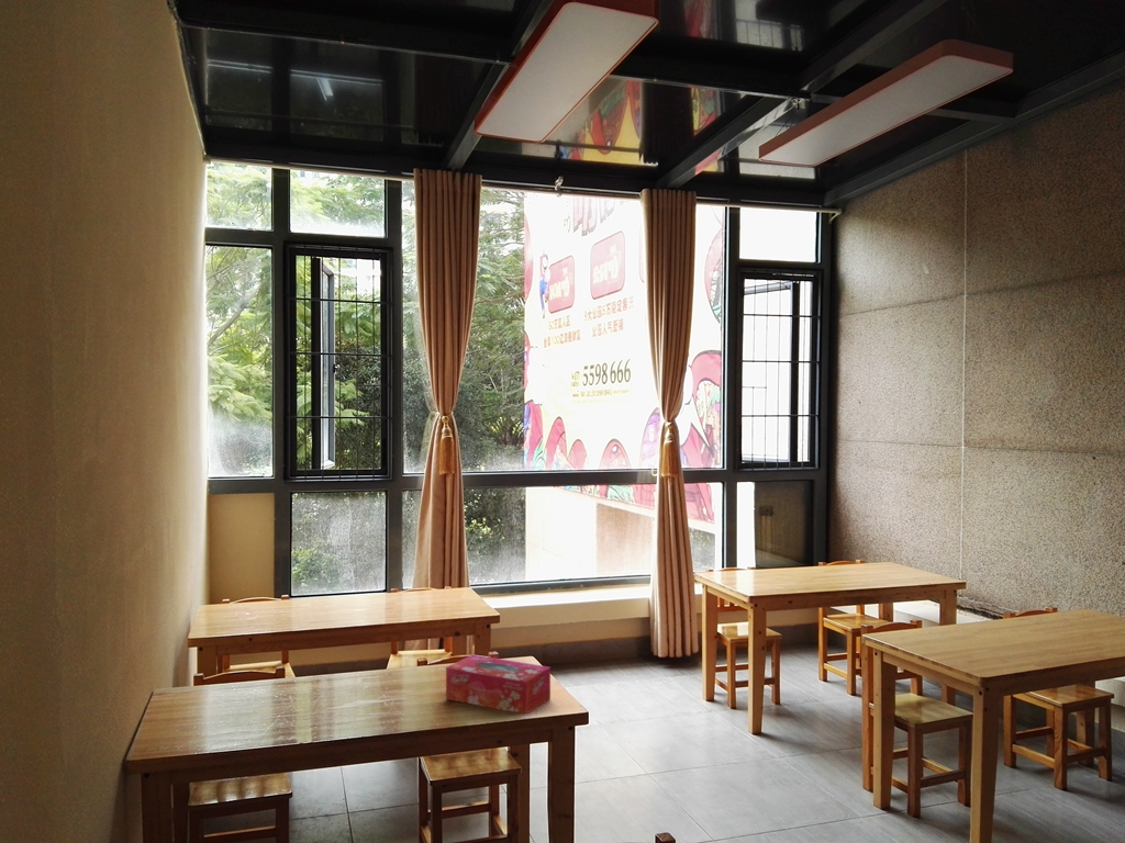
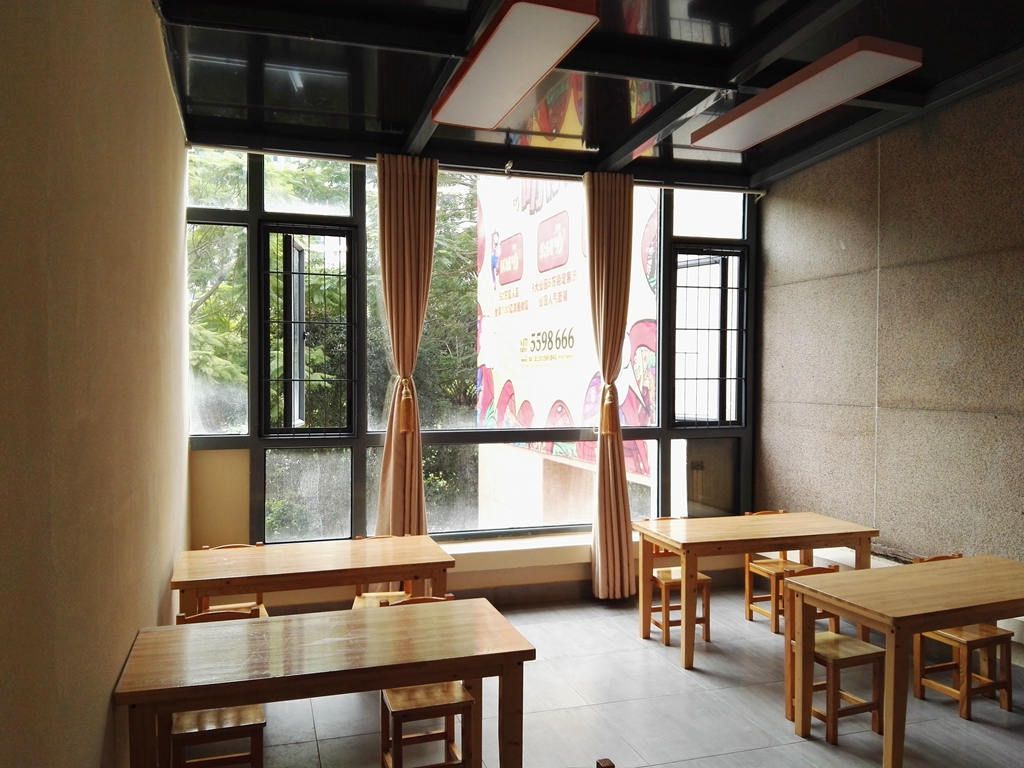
- tissue box (498, 683)
